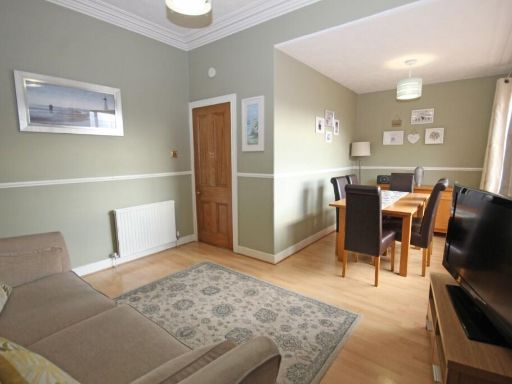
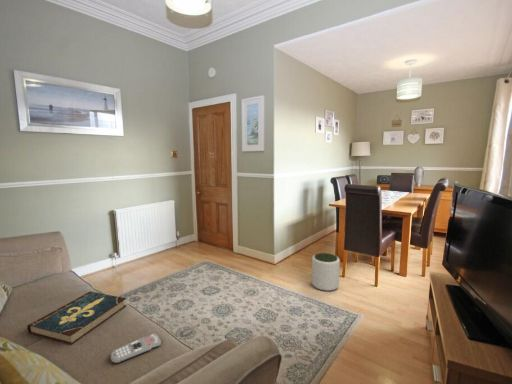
+ book (80, 314)
+ remote control (136, 348)
+ plant pot (325, 271)
